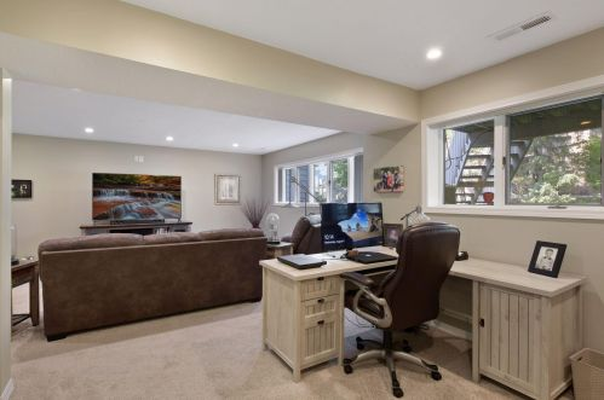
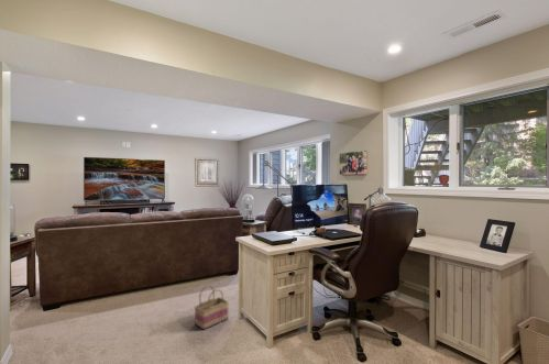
+ basket (211, 304)
